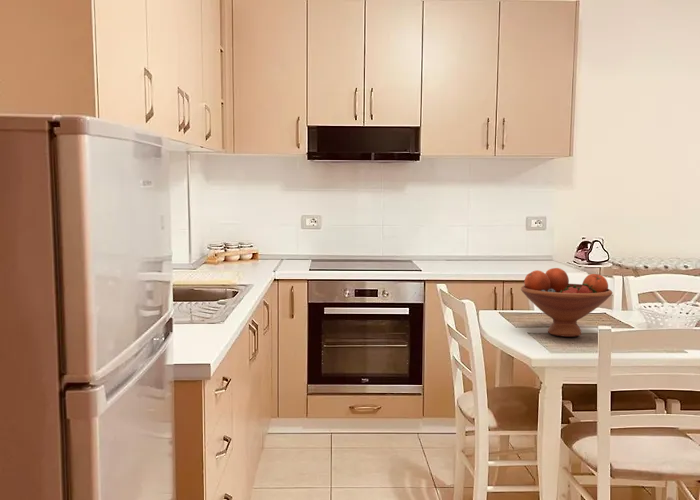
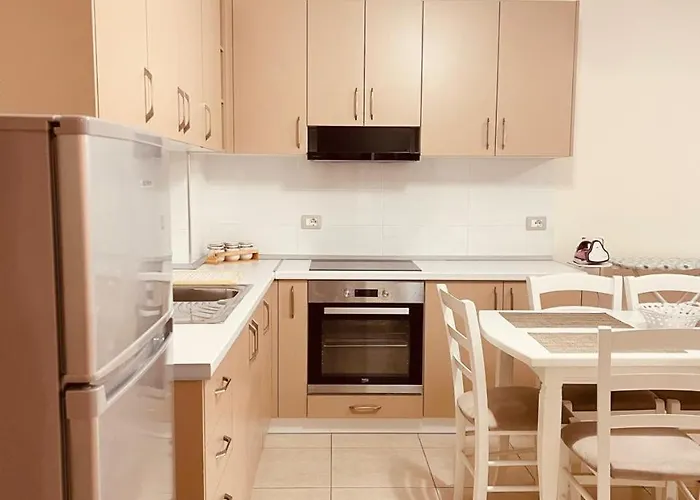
- fruit bowl (565, 302)
